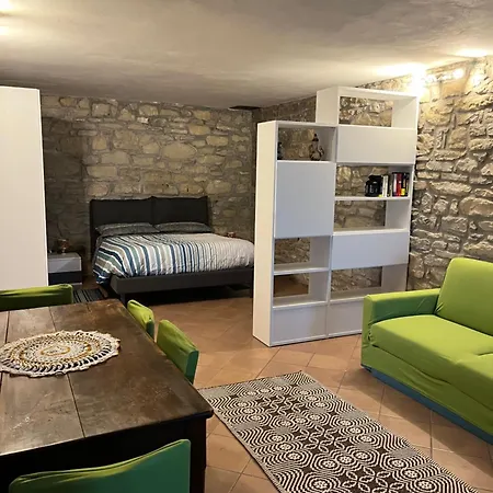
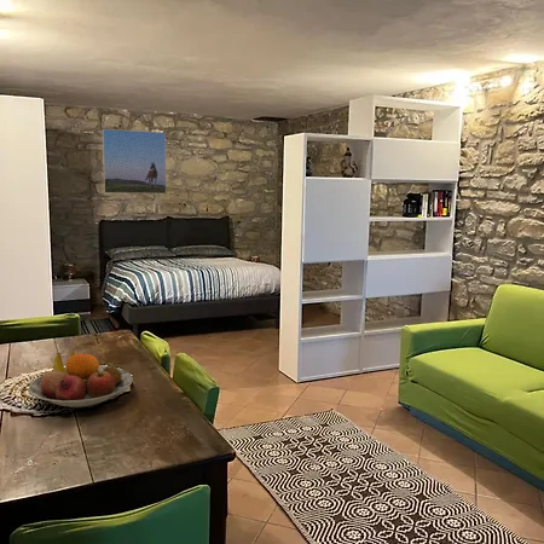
+ fruit bowl (81, 377)
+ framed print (134, 162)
